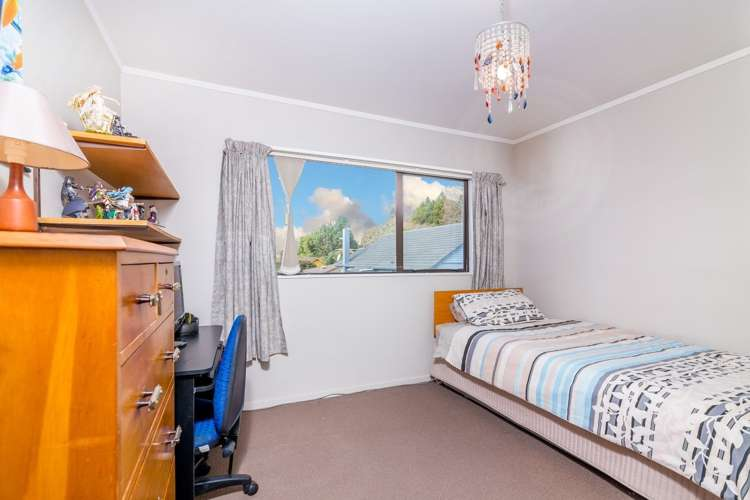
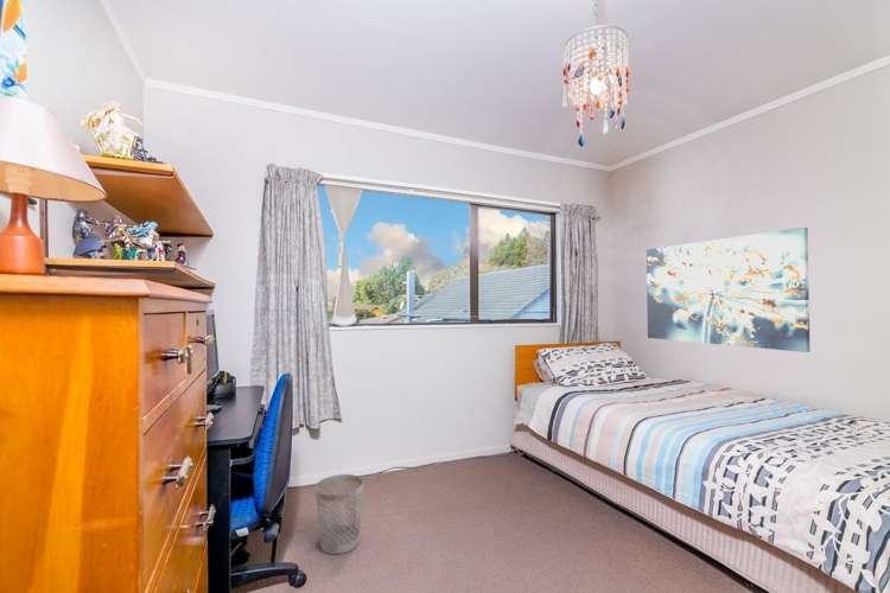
+ wall art (713, 292)
+ wastebasket (339, 512)
